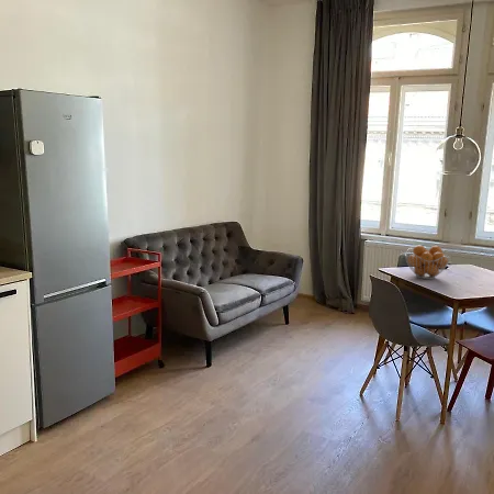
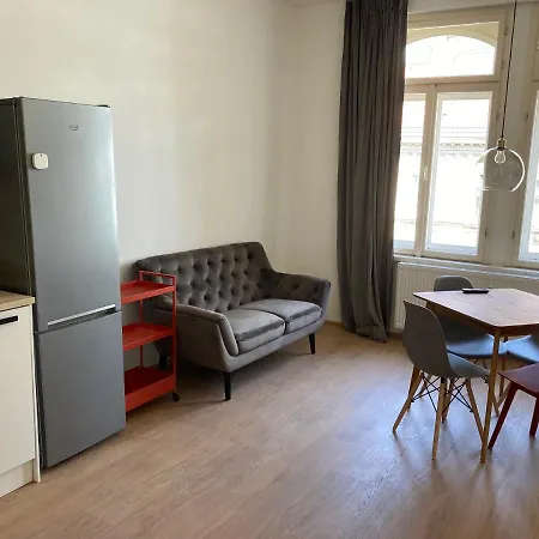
- fruit basket (426, 261)
